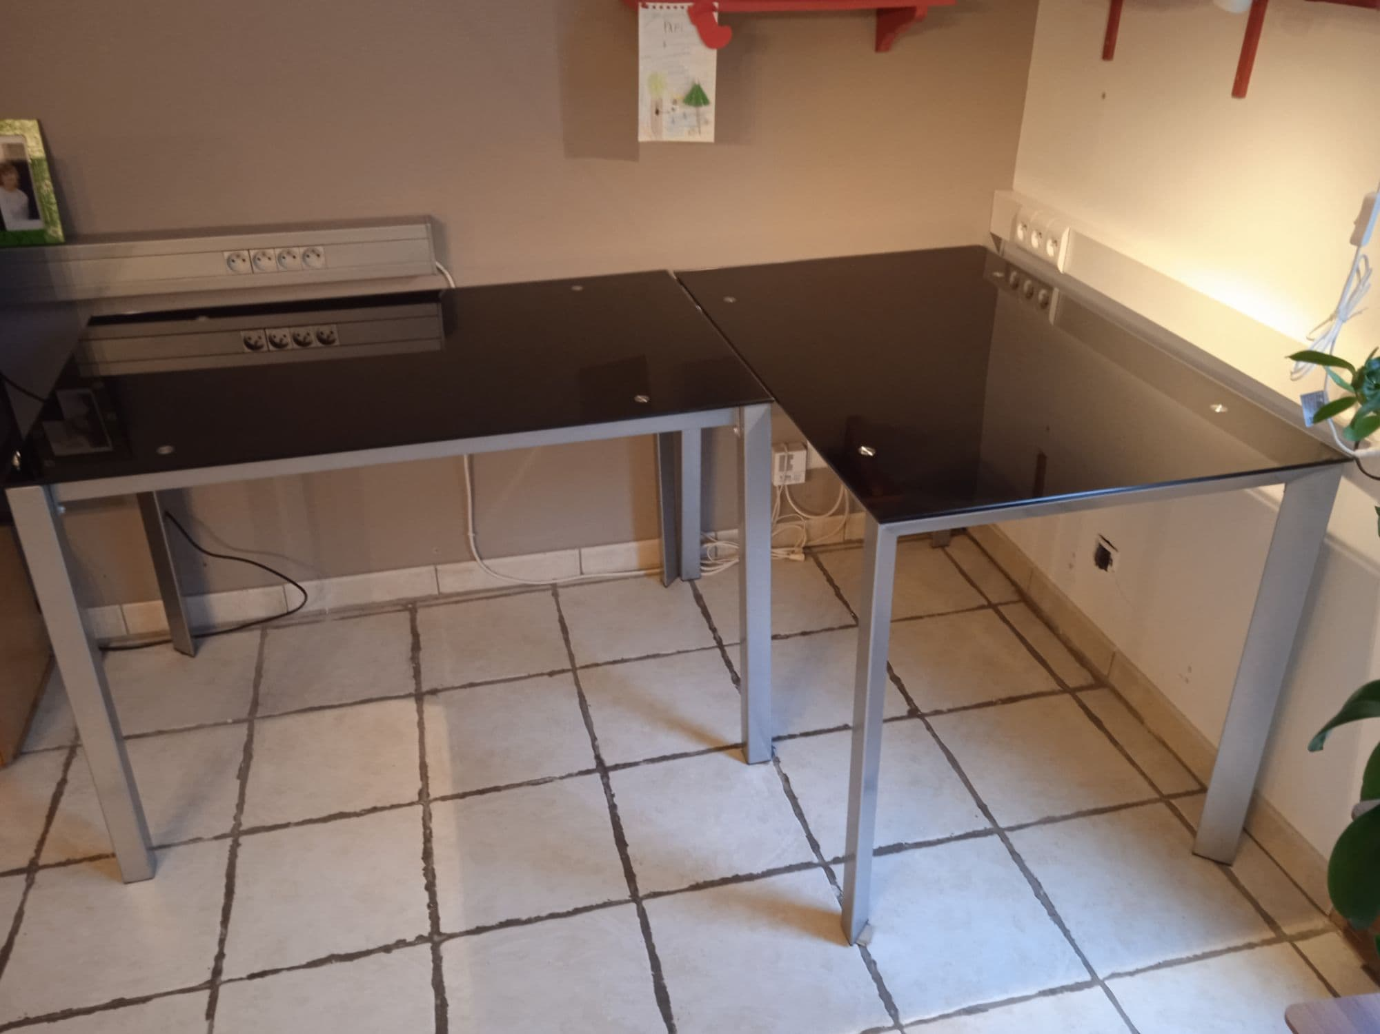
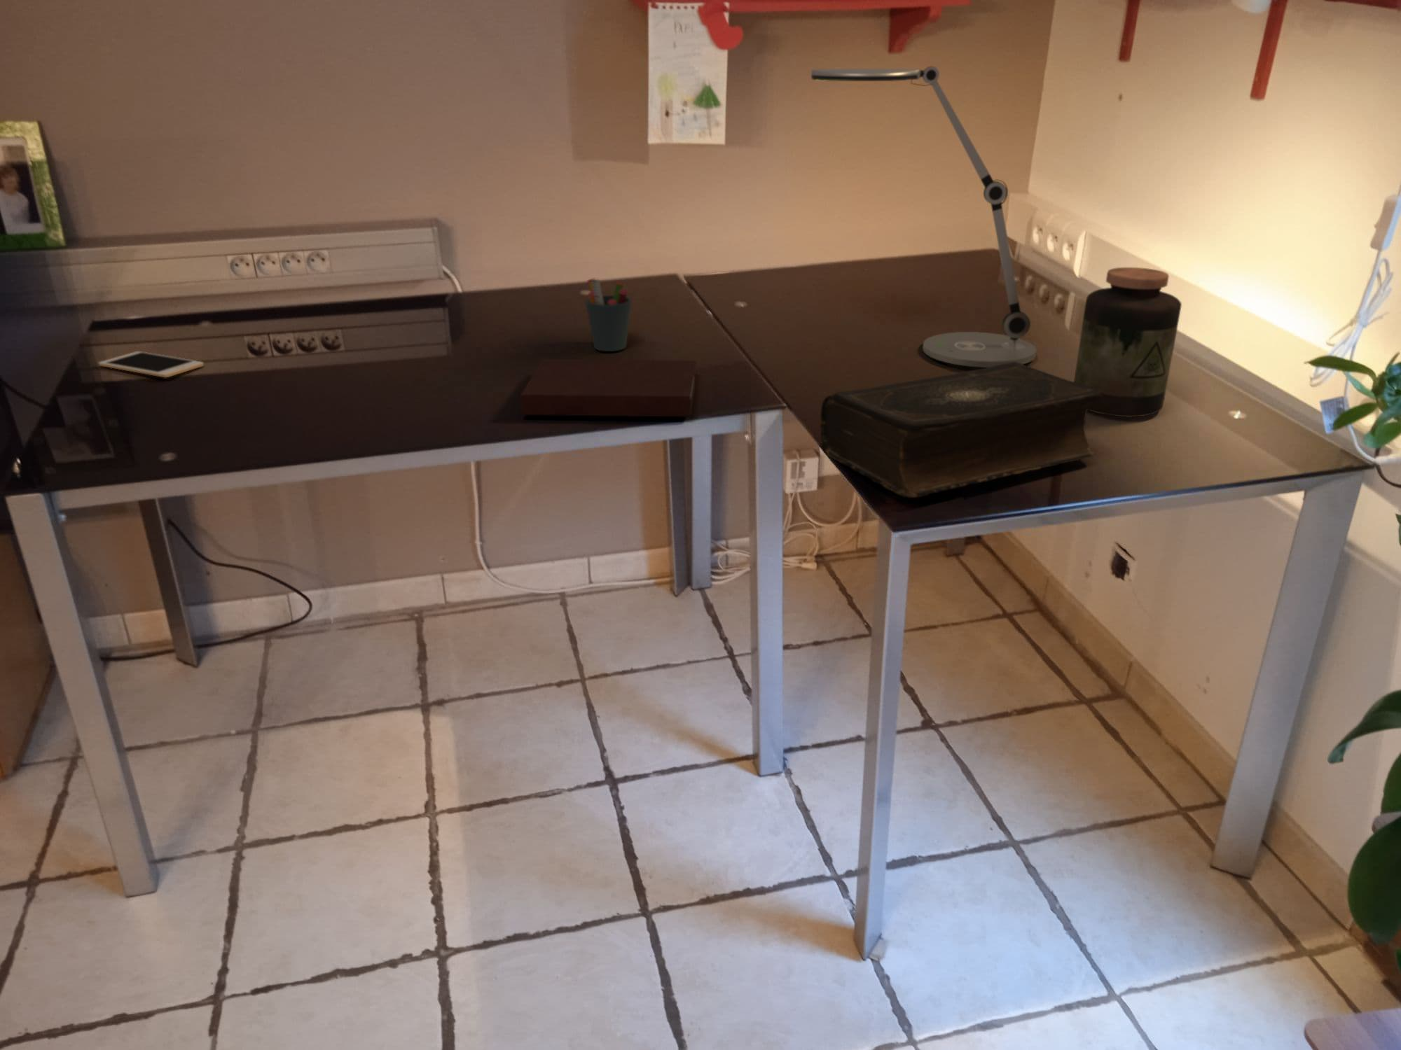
+ jar (1126, 340)
+ desk lamp (984, 199)
+ cell phone (151, 364)
+ book (960, 421)
+ pen holder (608, 311)
+ notebook (612, 386)
